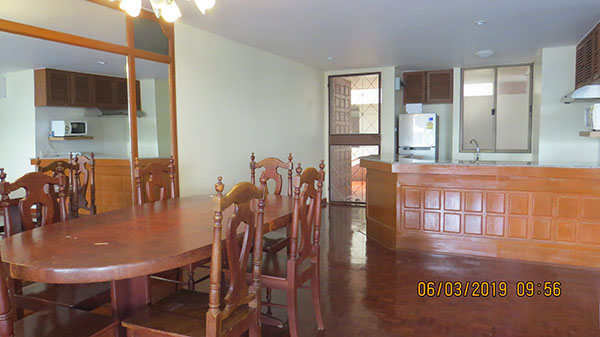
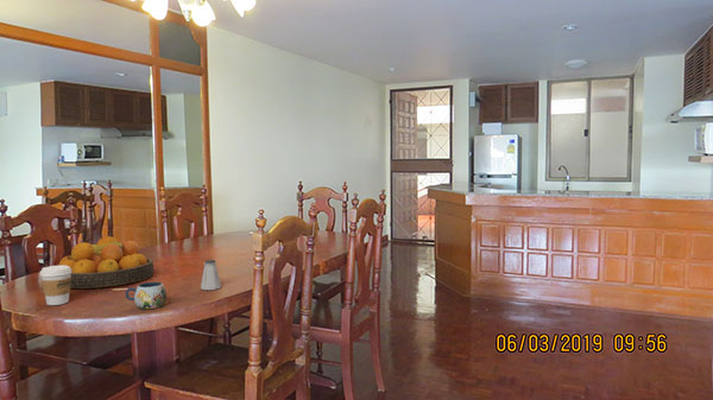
+ fruit bowl (105, 258)
+ mug (146, 294)
+ coffee cup (56, 284)
+ saltshaker (210, 273)
